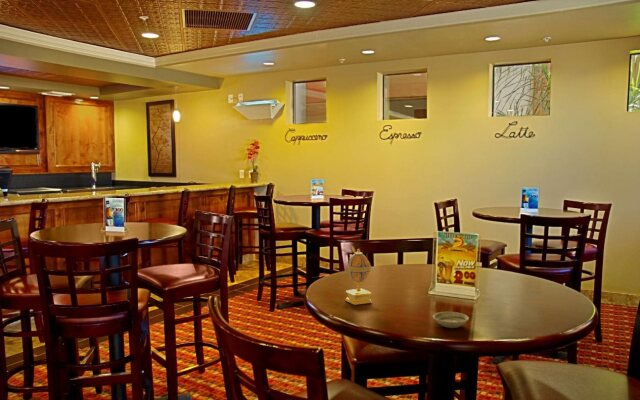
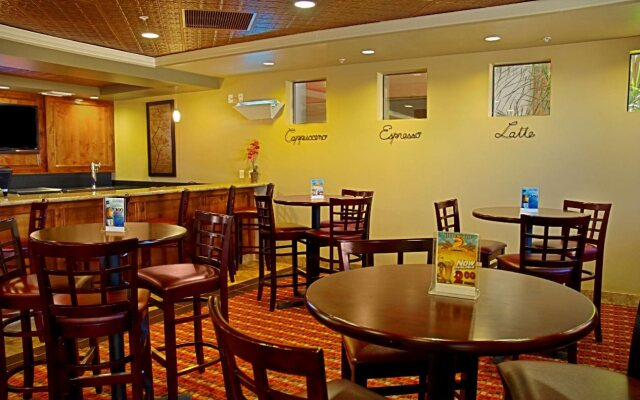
- saucer (450, 320)
- decorative egg (358, 273)
